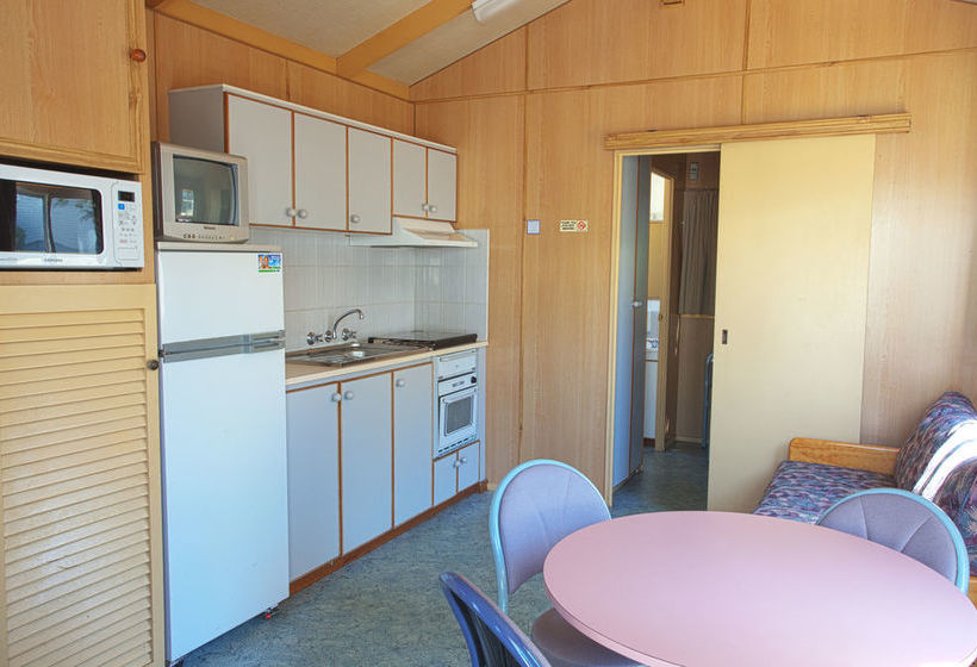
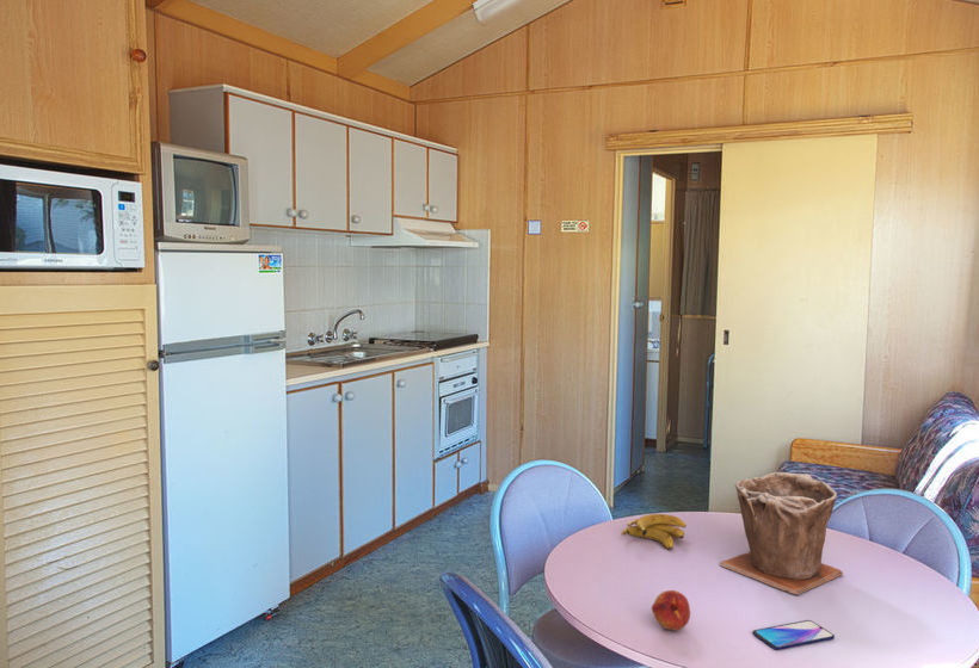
+ plant pot (782, 525)
+ smartphone (793, 633)
+ banana (654, 530)
+ fruit (671, 608)
